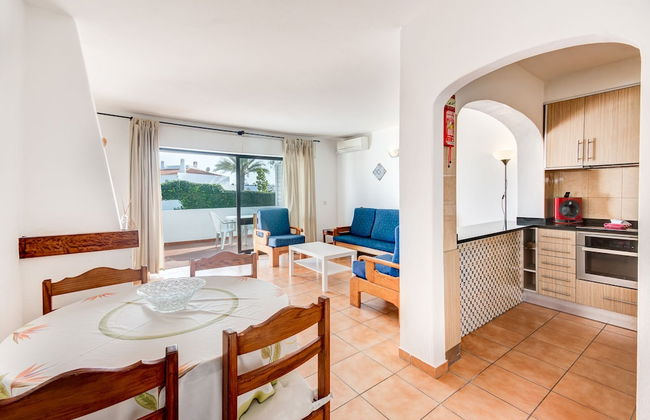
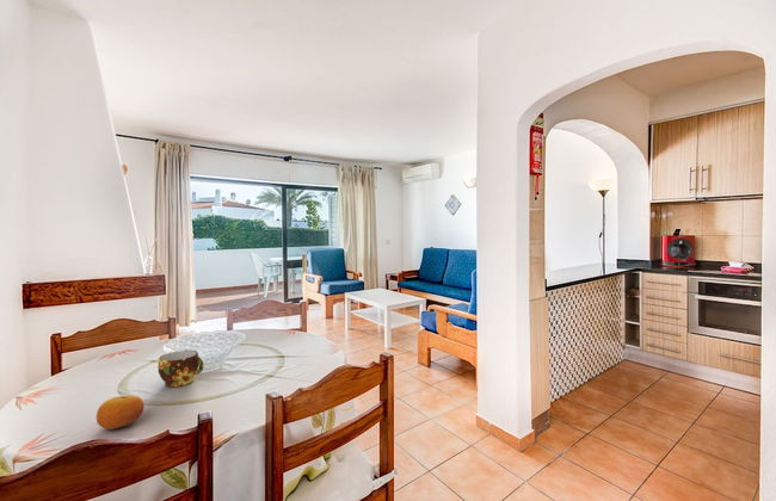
+ cup (181, 367)
+ fruit (121, 410)
